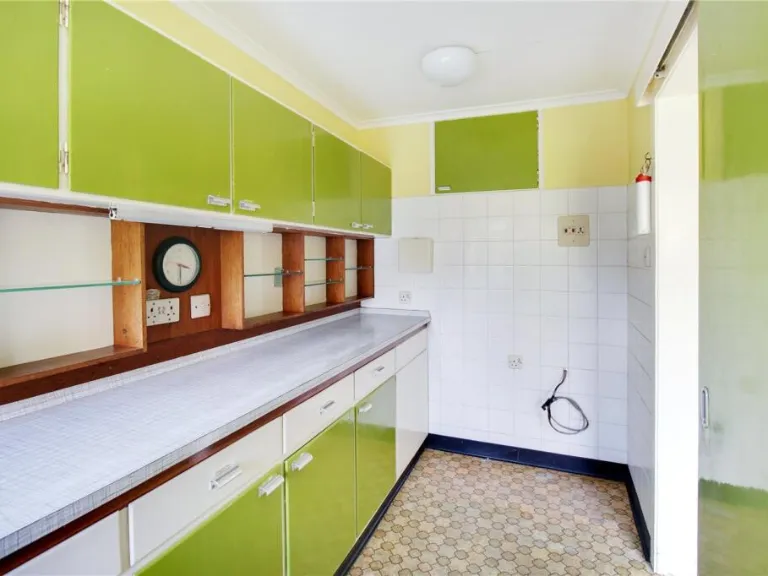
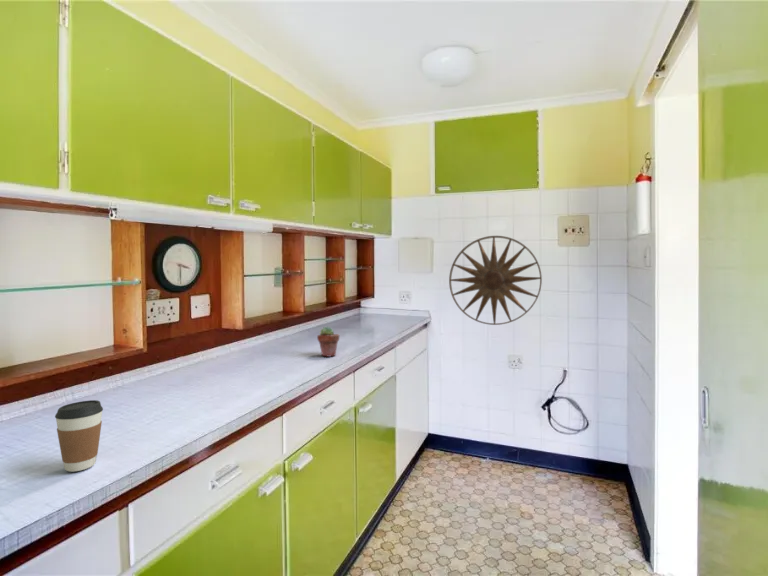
+ coffee cup (80, 435)
+ wall art (493, 280)
+ potted succulent (328, 340)
